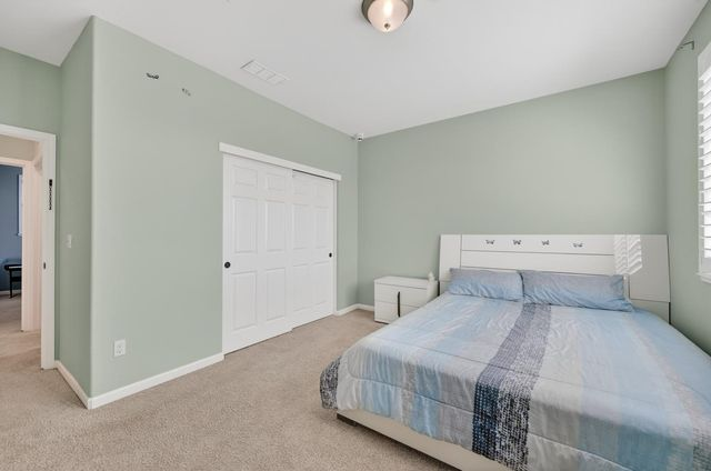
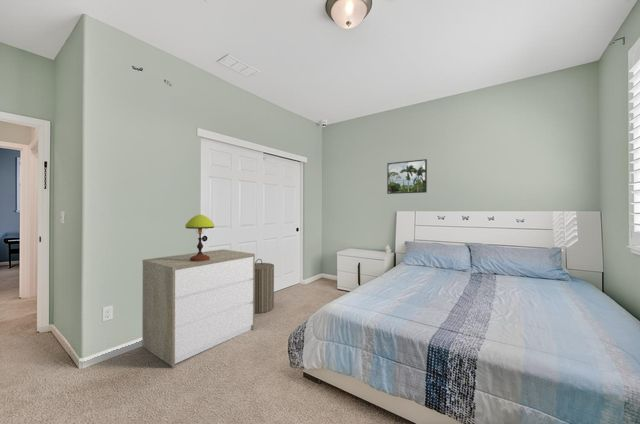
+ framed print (406, 177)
+ dresser (202, 296)
+ laundry hamper (259, 283)
+ table lamp (188, 228)
